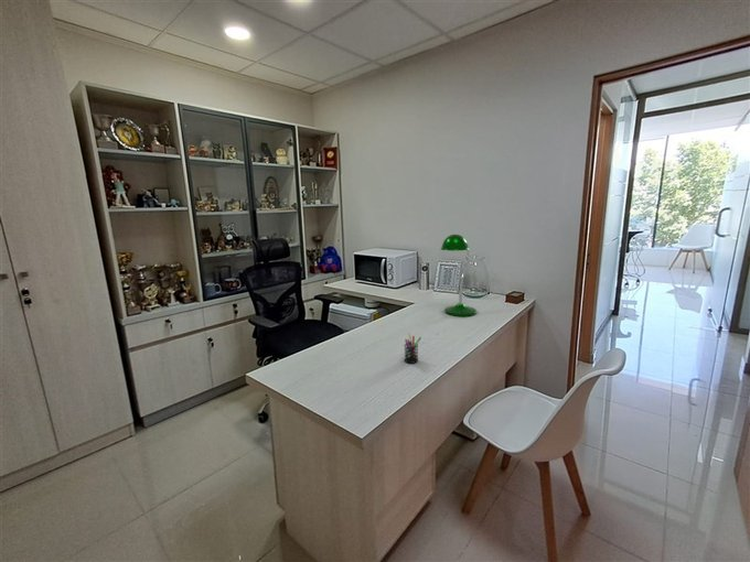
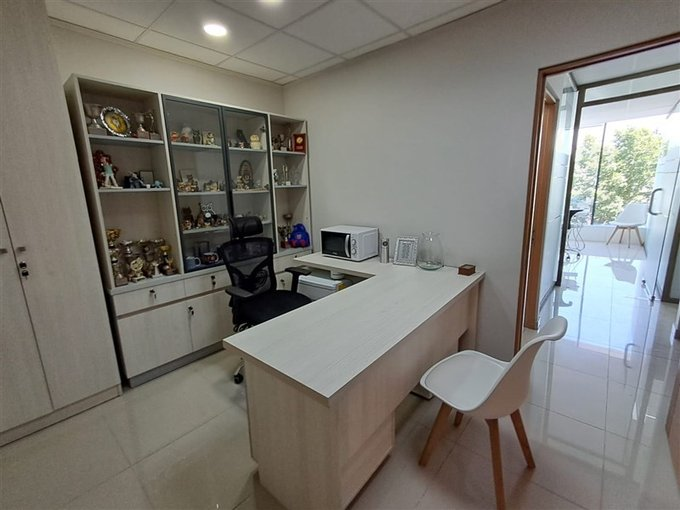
- pen holder (413, 347)
- desk lamp (462, 274)
